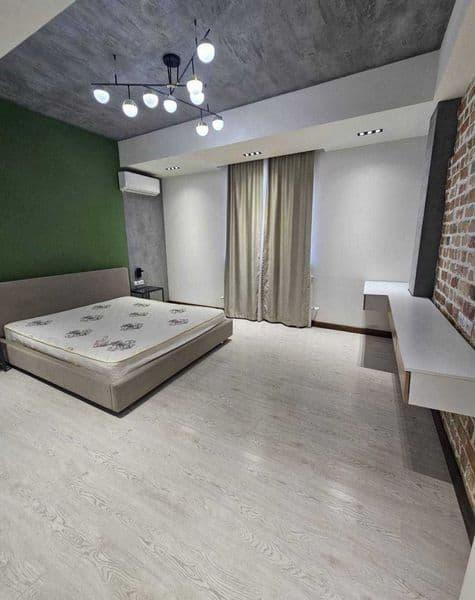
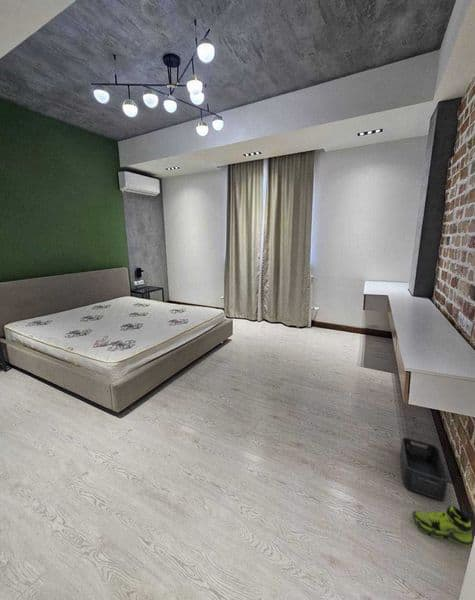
+ sneaker (442, 518)
+ storage bin (421, 465)
